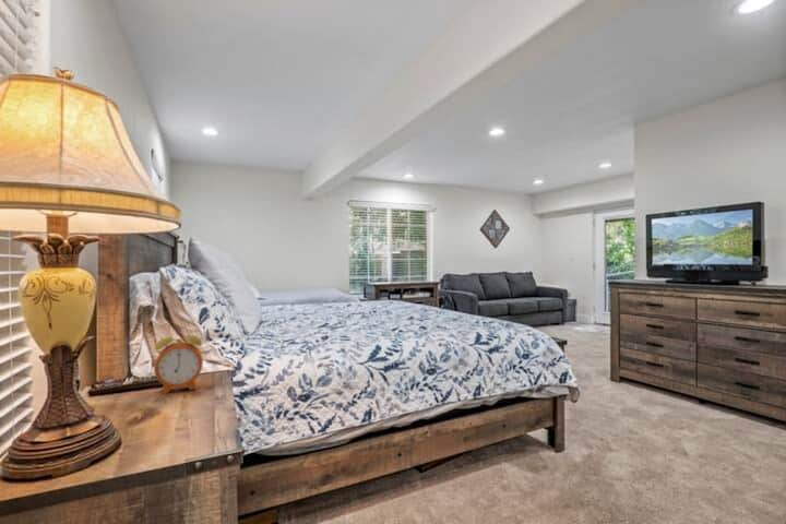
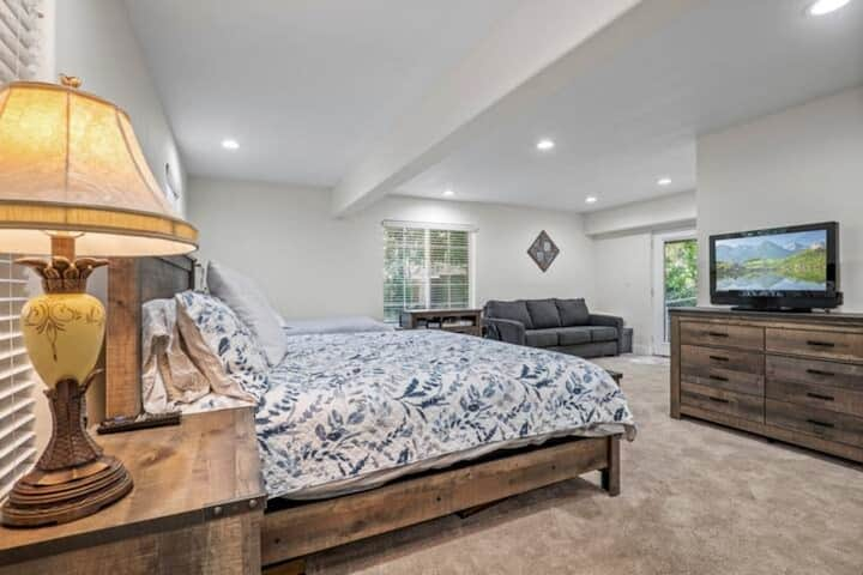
- alarm clock (179, 357)
